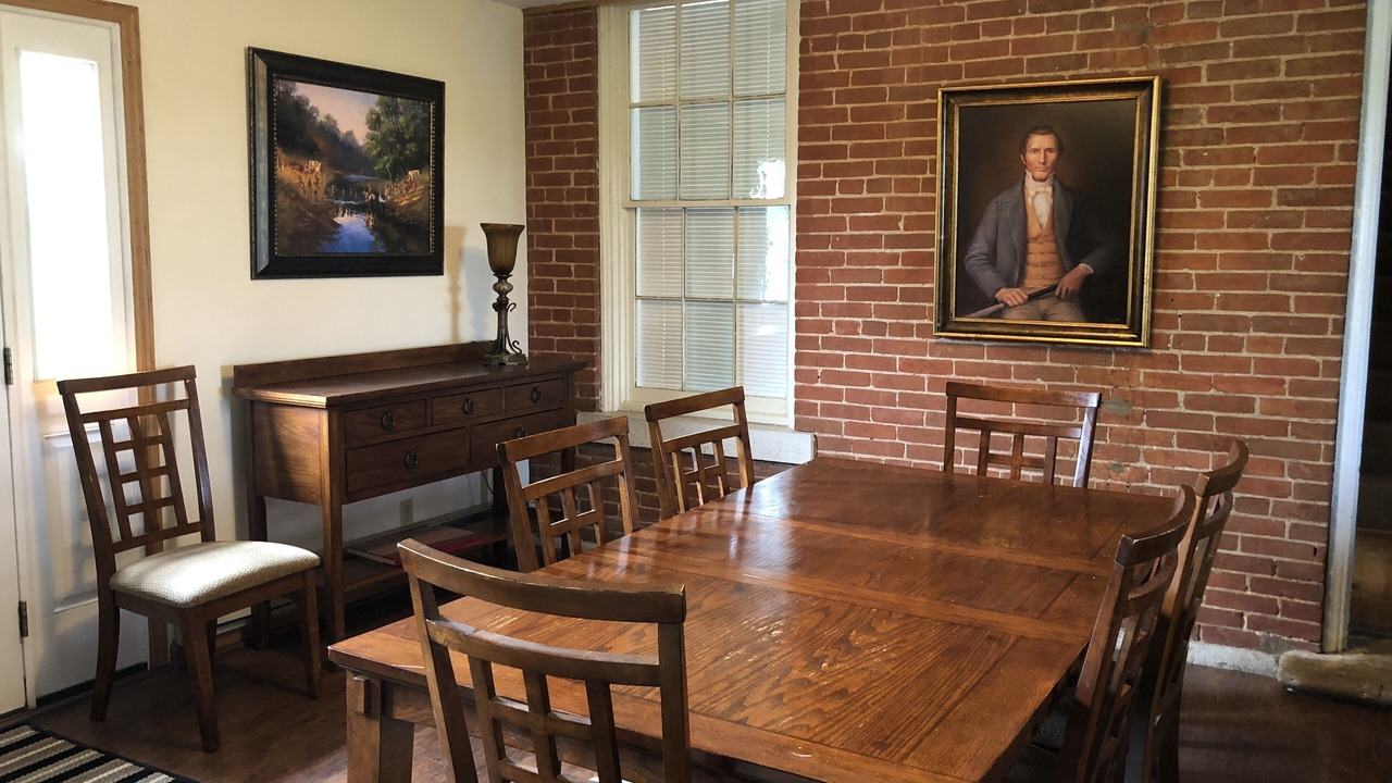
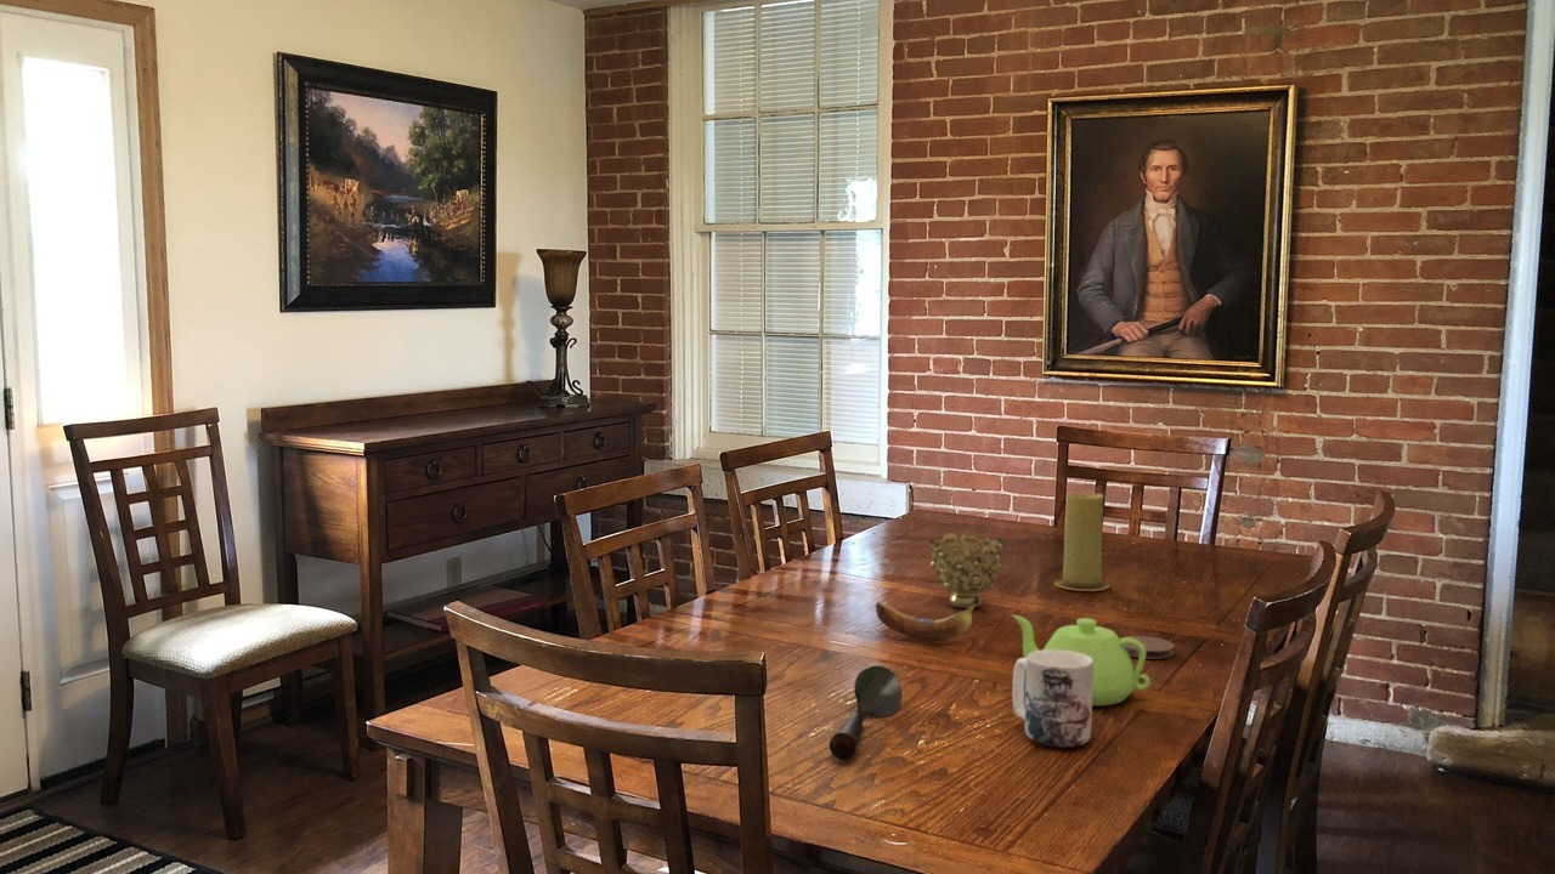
+ candle (1082, 539)
+ banana (926, 619)
+ spoon (867, 708)
+ teapot (1079, 652)
+ coaster (1144, 647)
+ mug (1050, 697)
+ decorative bowl (966, 571)
